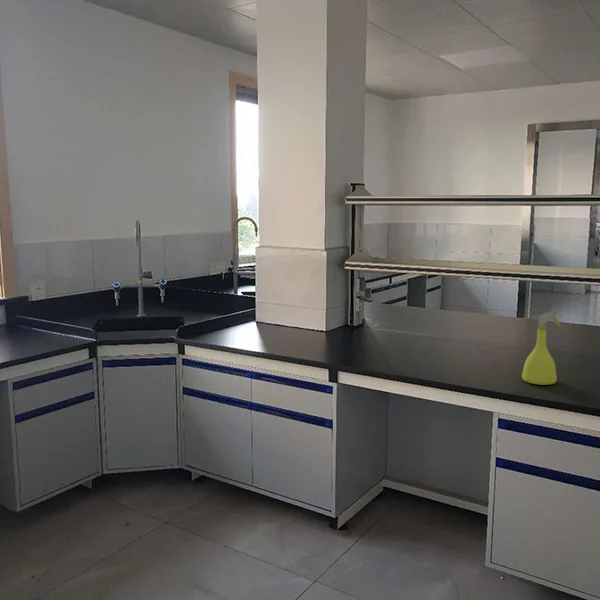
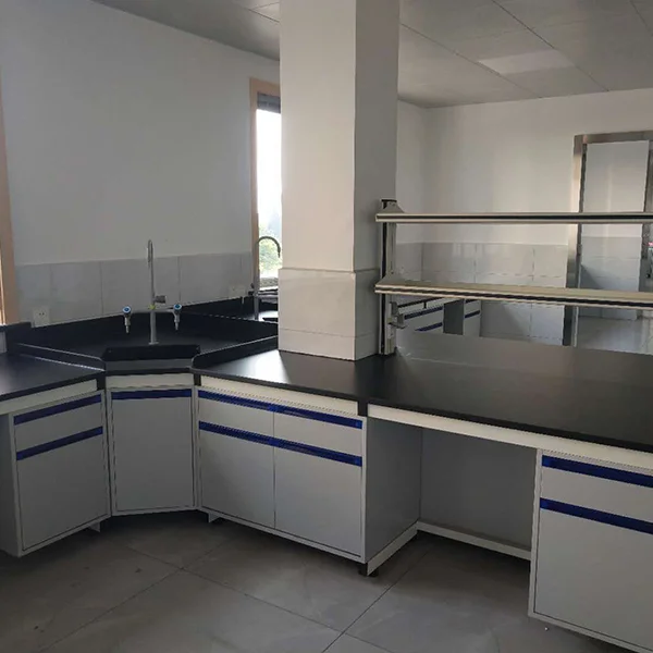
- spray bottle (541, 345)
